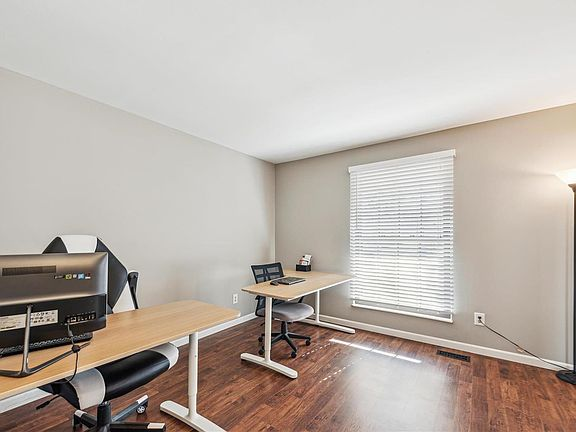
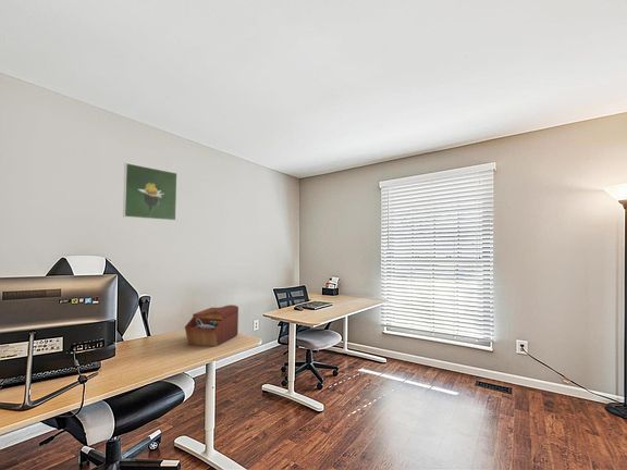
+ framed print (151, 193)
+ sewing box (211, 324)
